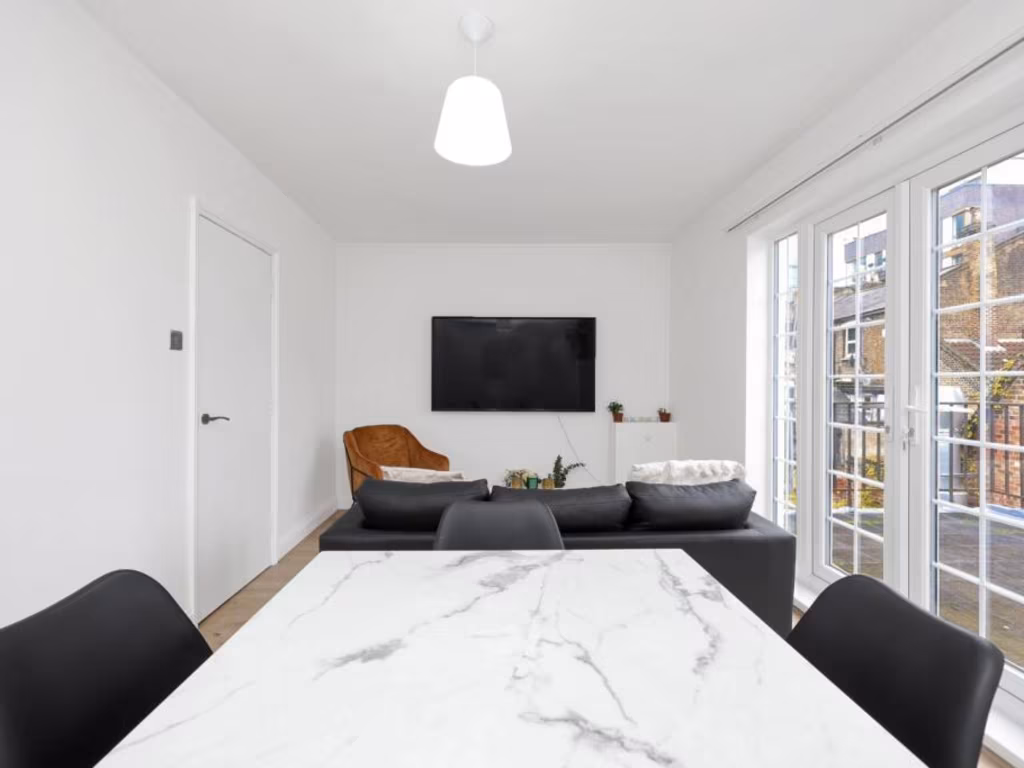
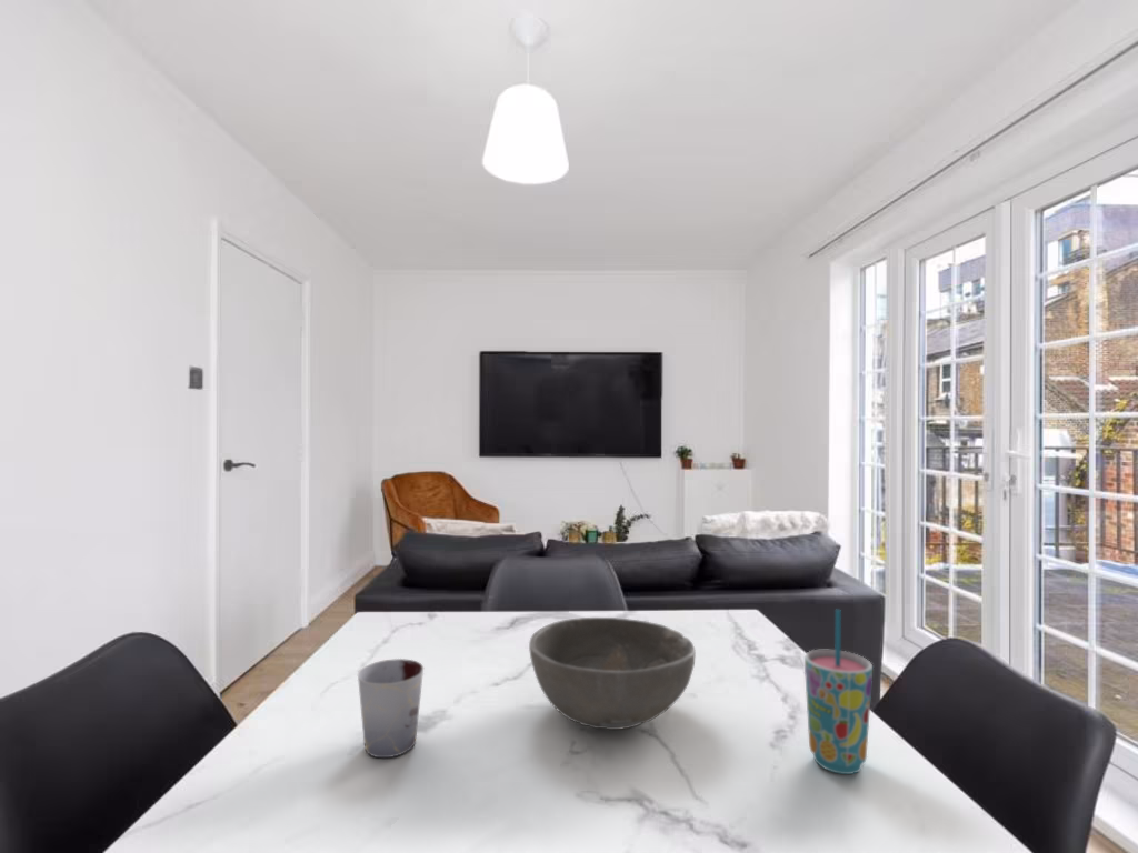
+ cup (837, 686)
+ bowl (610, 676)
+ cup (393, 702)
